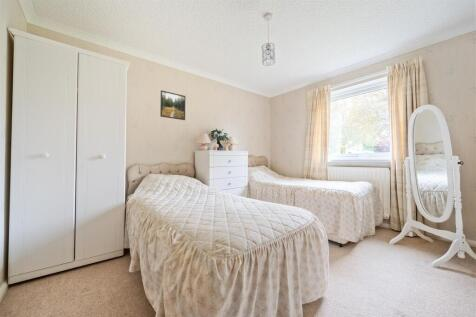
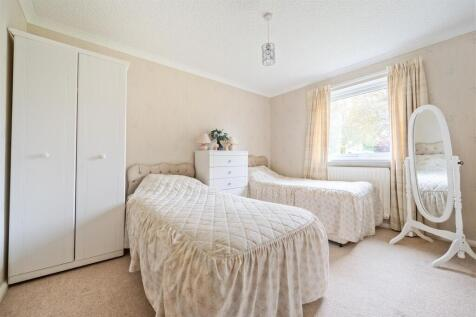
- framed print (173, 105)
